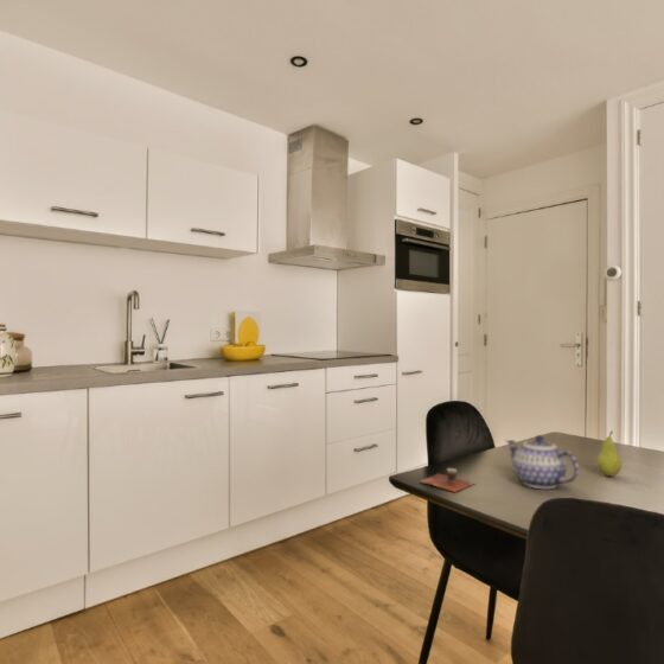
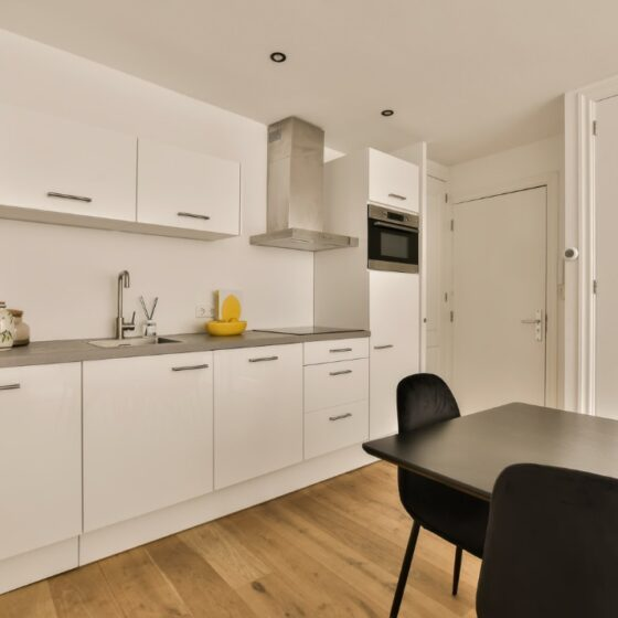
- fruit (608, 452)
- cup (446, 475)
- teapot (538, 459)
